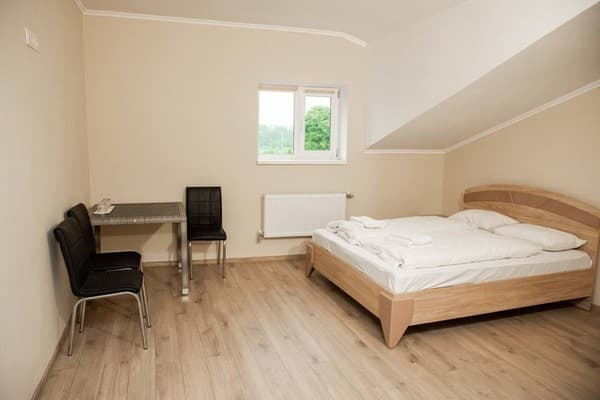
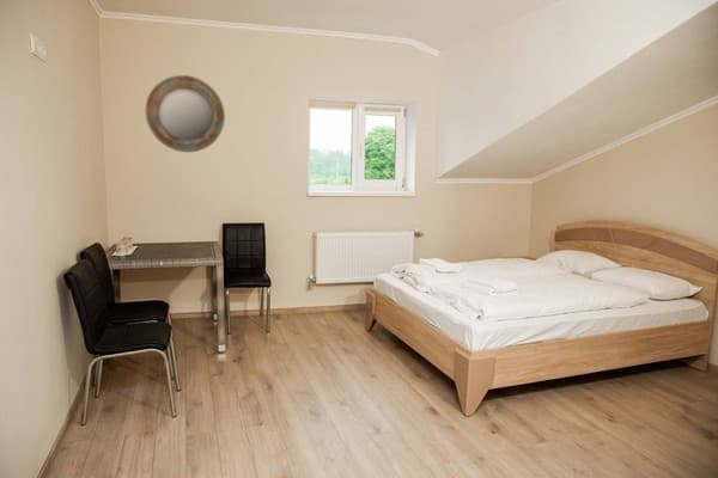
+ home mirror (185, 114)
